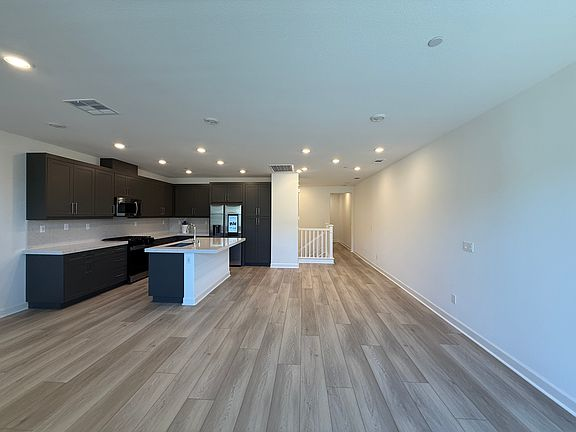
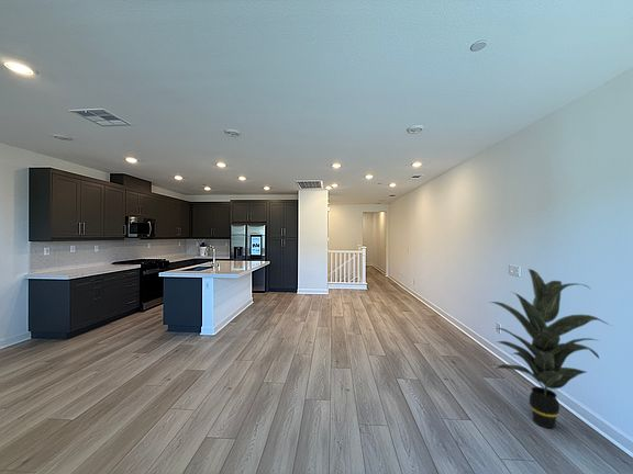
+ indoor plant (543, 345)
